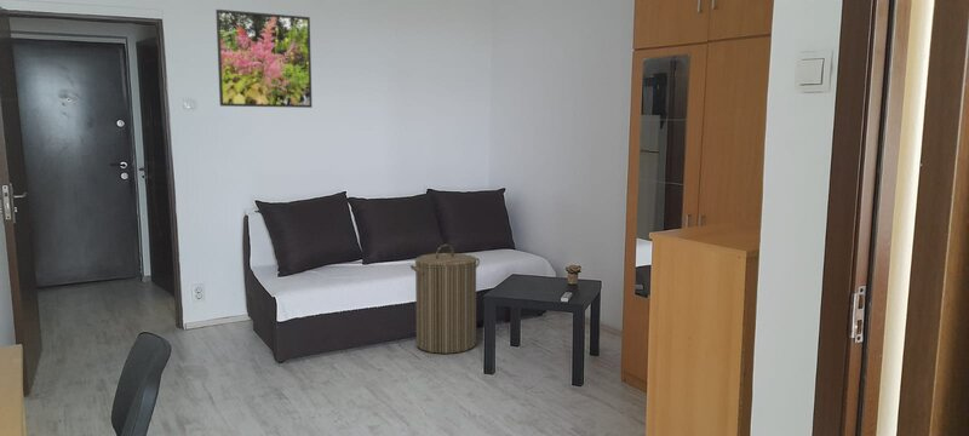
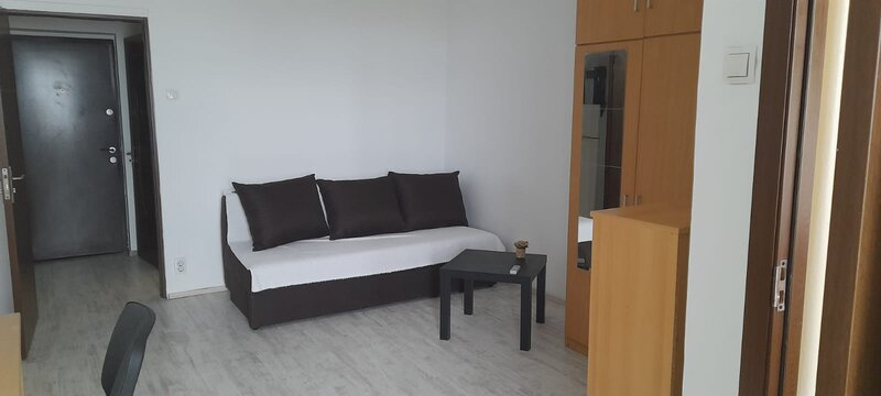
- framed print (265, 59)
- laundry hamper (446, 294)
